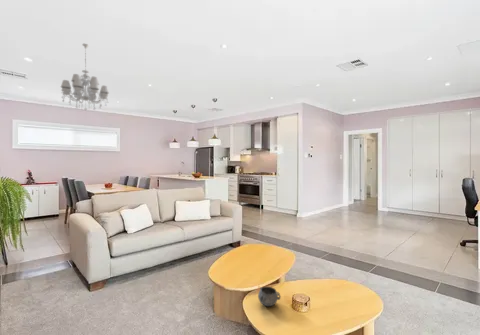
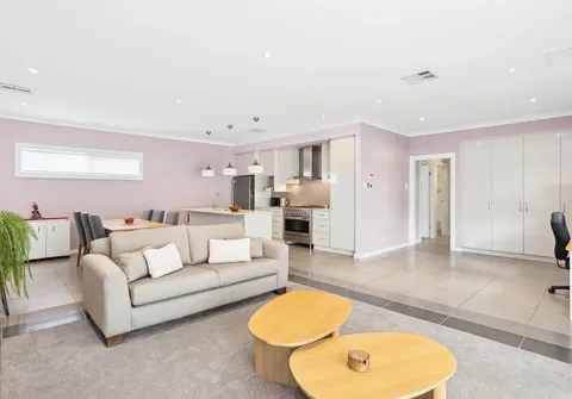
- chandelier (85, 77)
- decorative bowl (266, 296)
